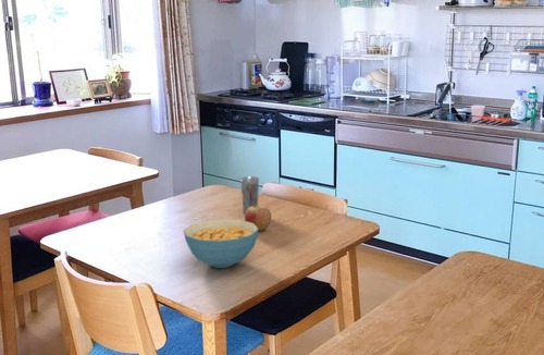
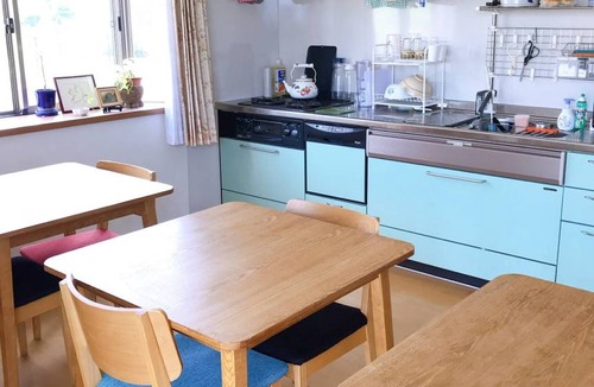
- fruit (258, 217)
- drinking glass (249, 195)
- cereal bowl (221, 246)
